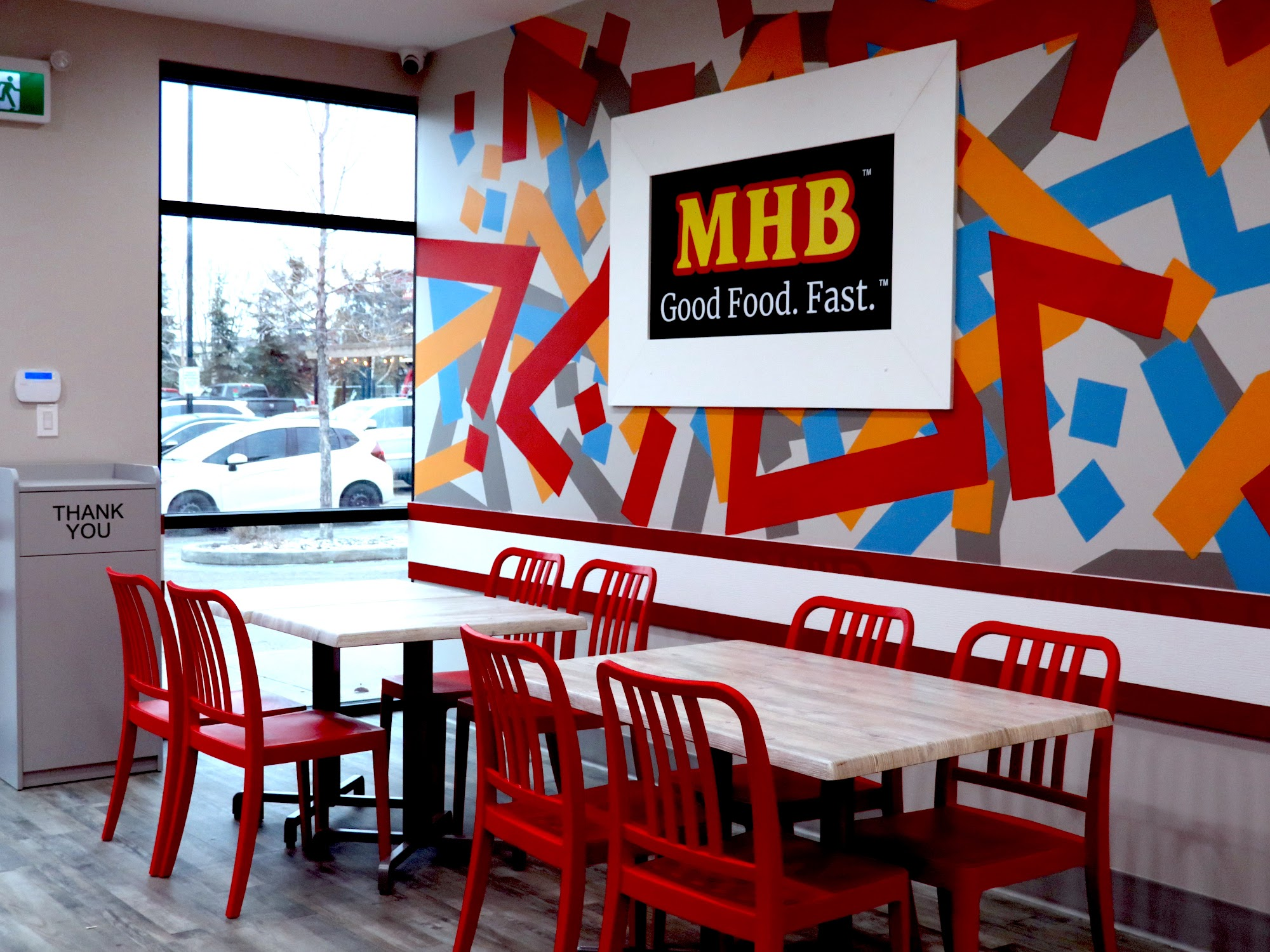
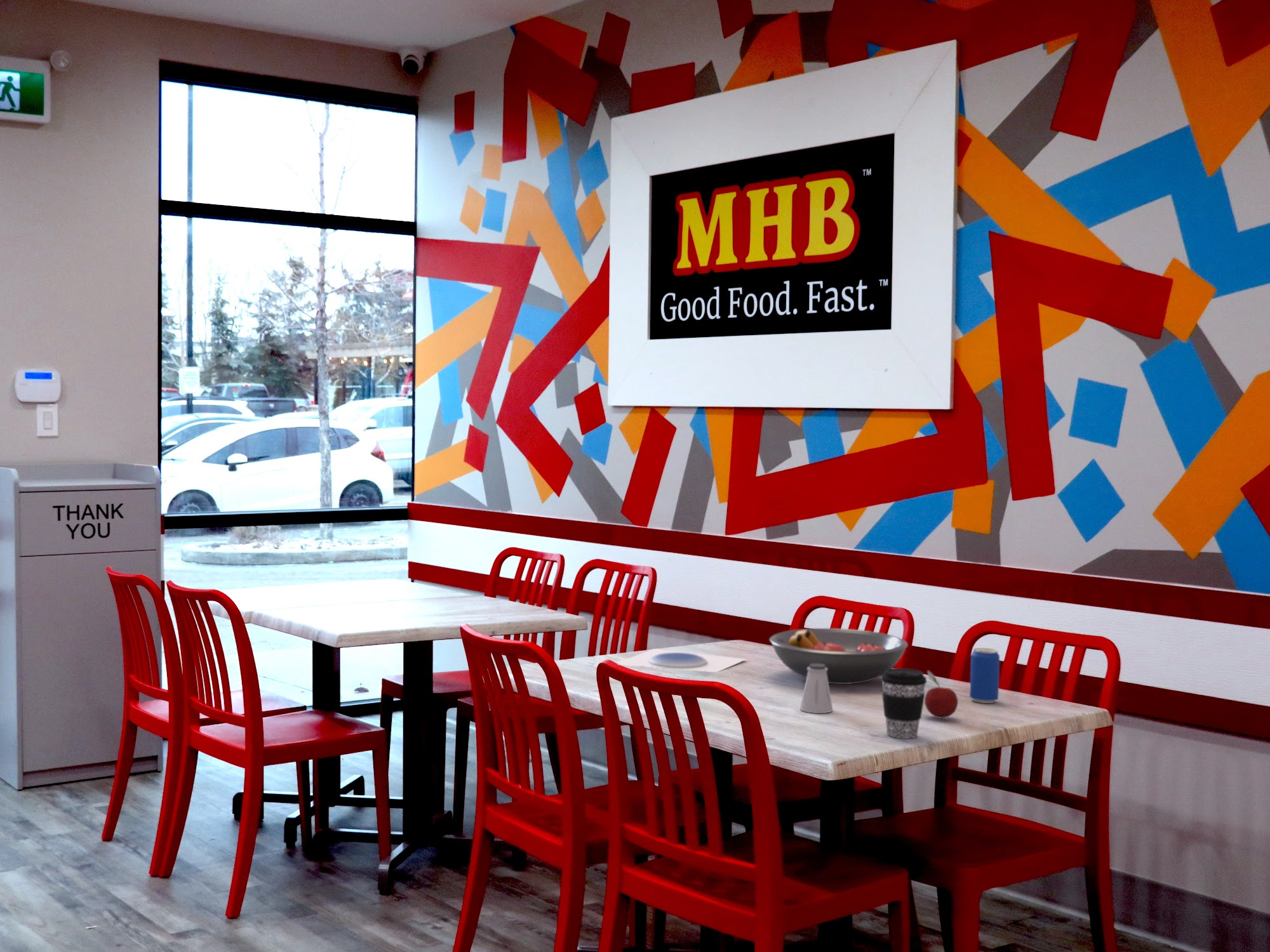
+ fruit (941, 693)
+ saltshaker (817, 687)
+ plate (678, 658)
+ beverage can (984, 675)
+ fruit bowl (838, 654)
+ coffee cup (903, 703)
